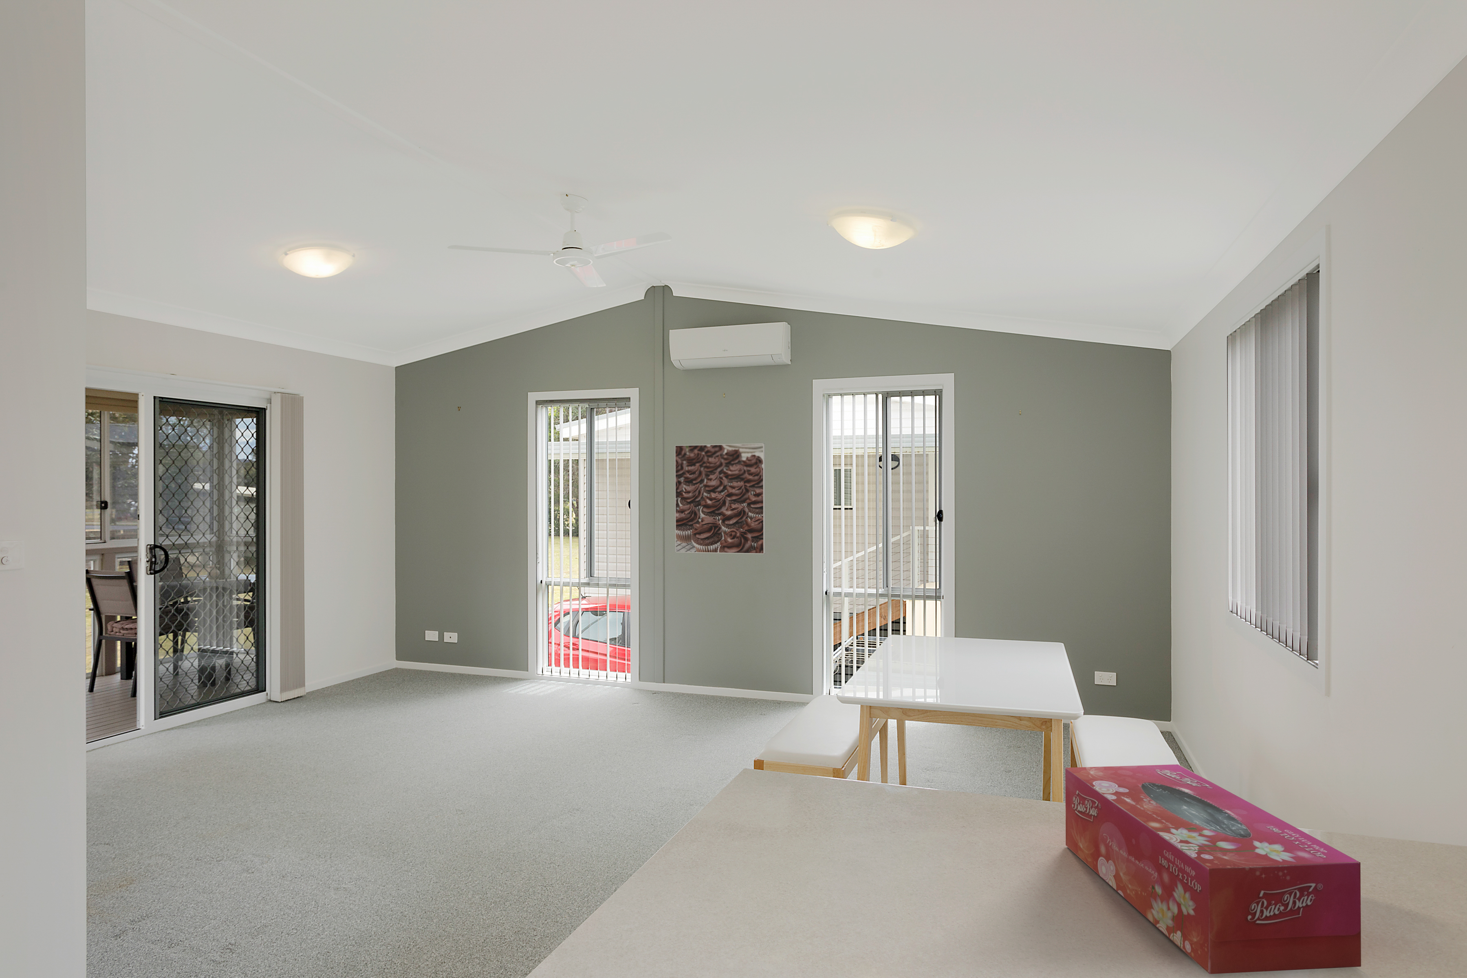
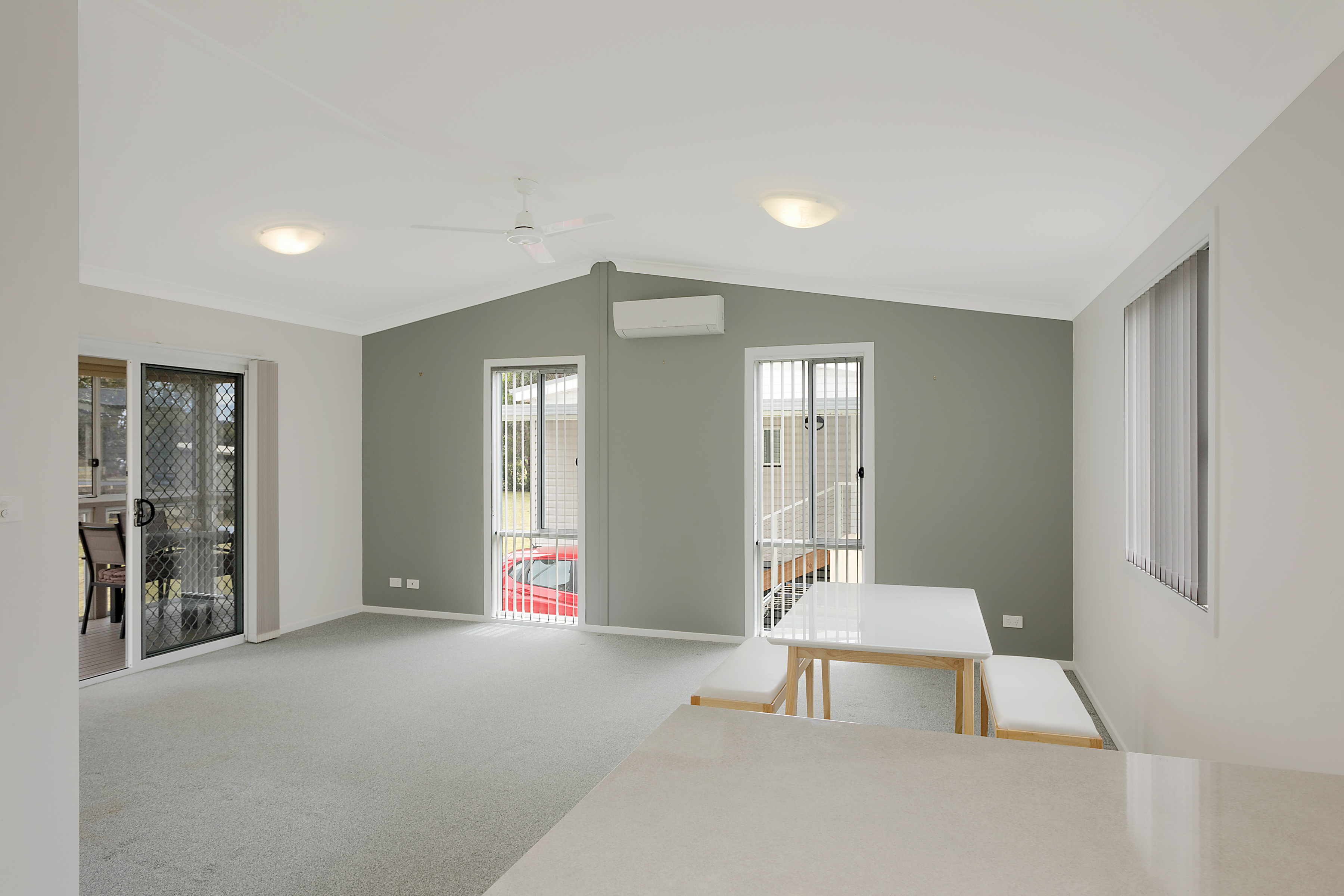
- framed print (719, 499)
- tissue box (1191, 852)
